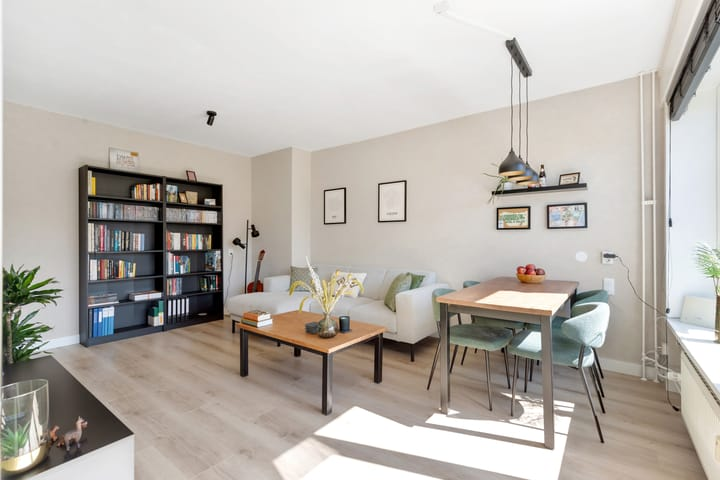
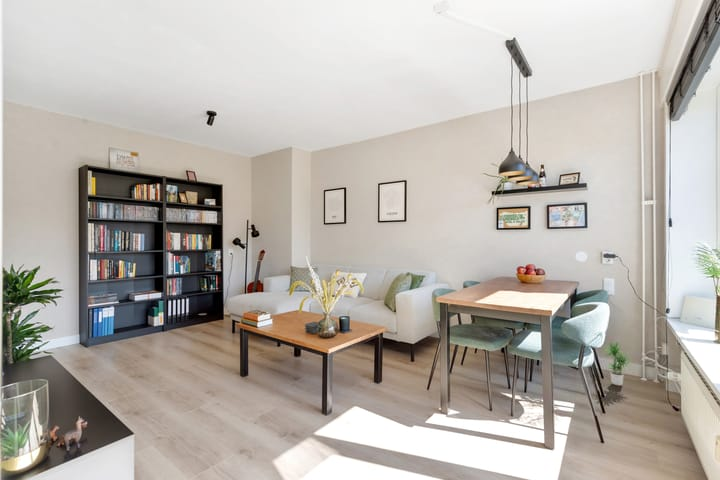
+ potted plant (616, 362)
